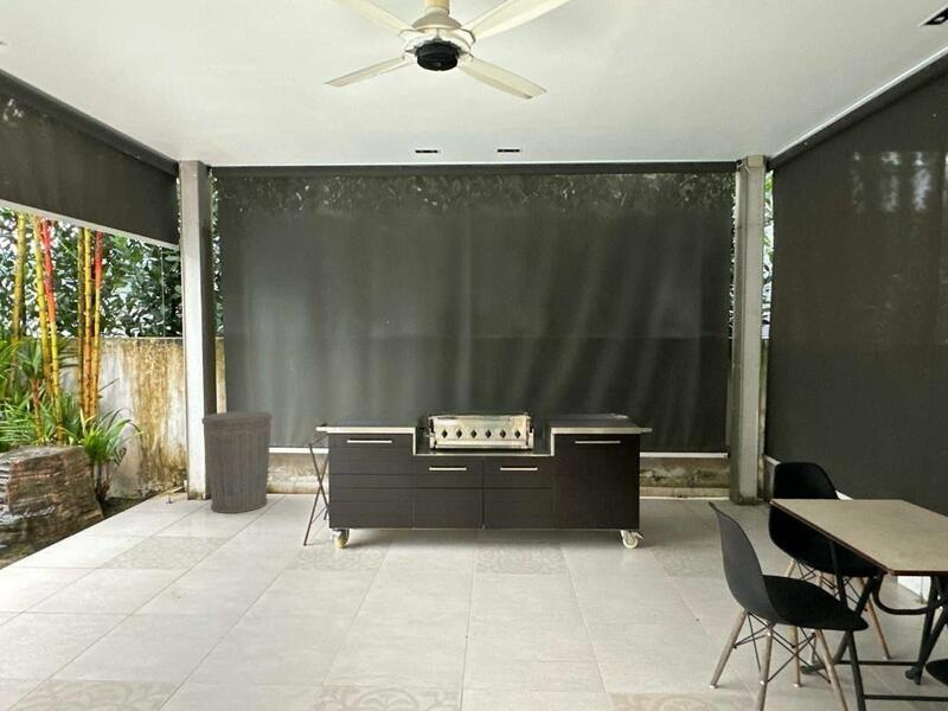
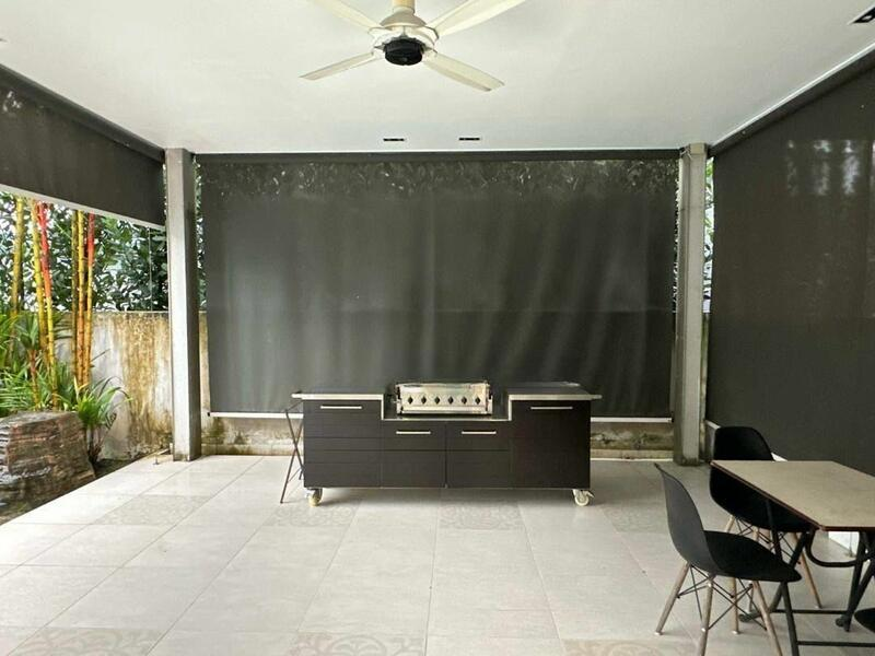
- trash can (238, 460)
